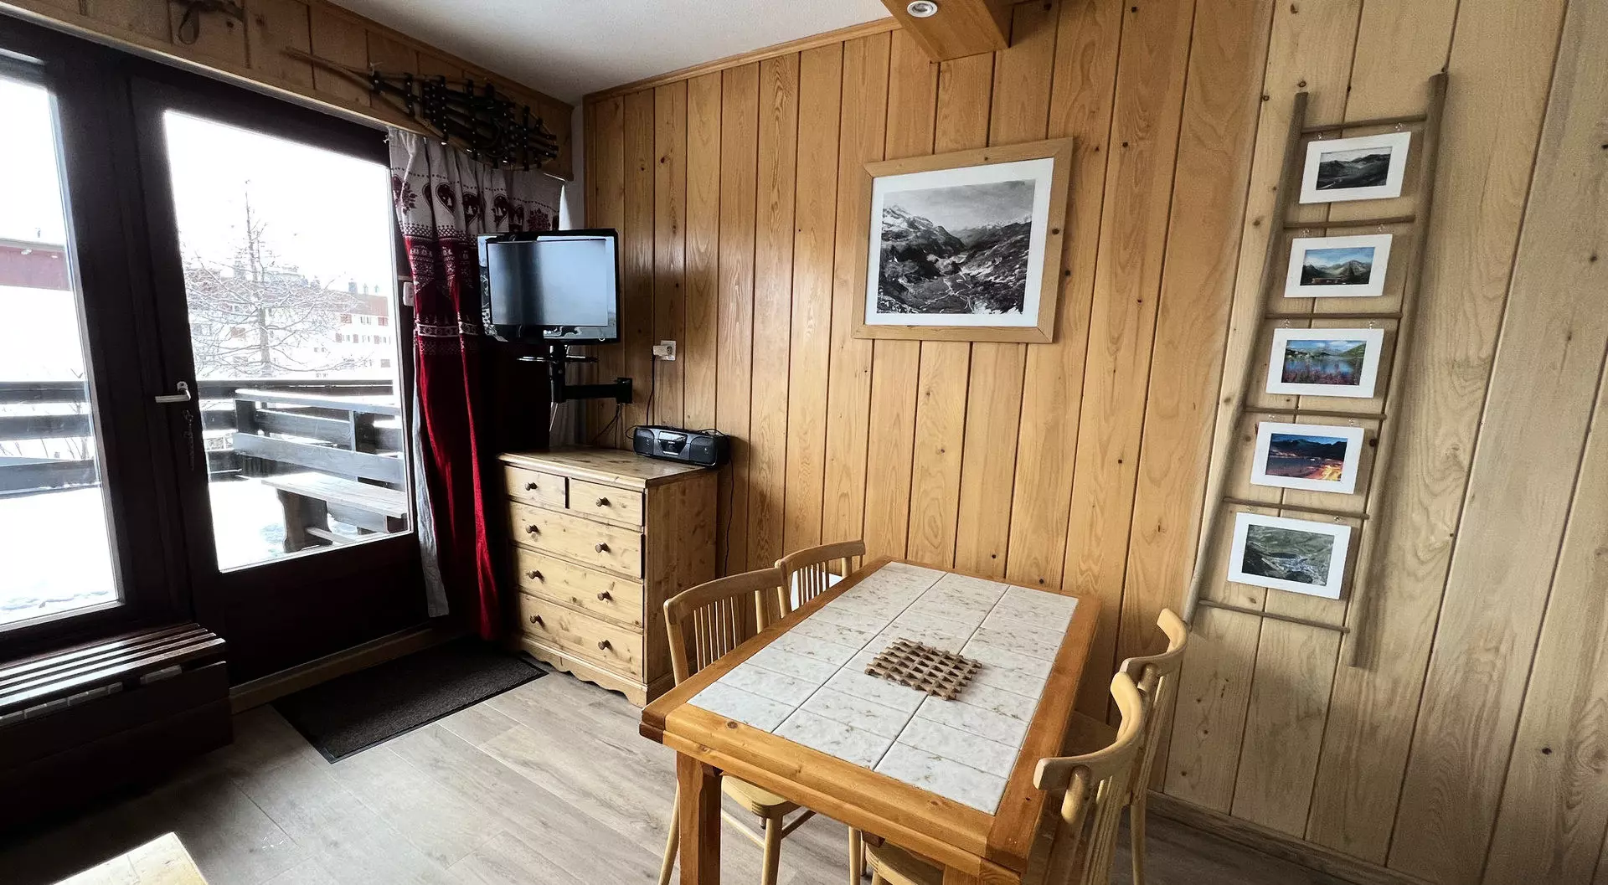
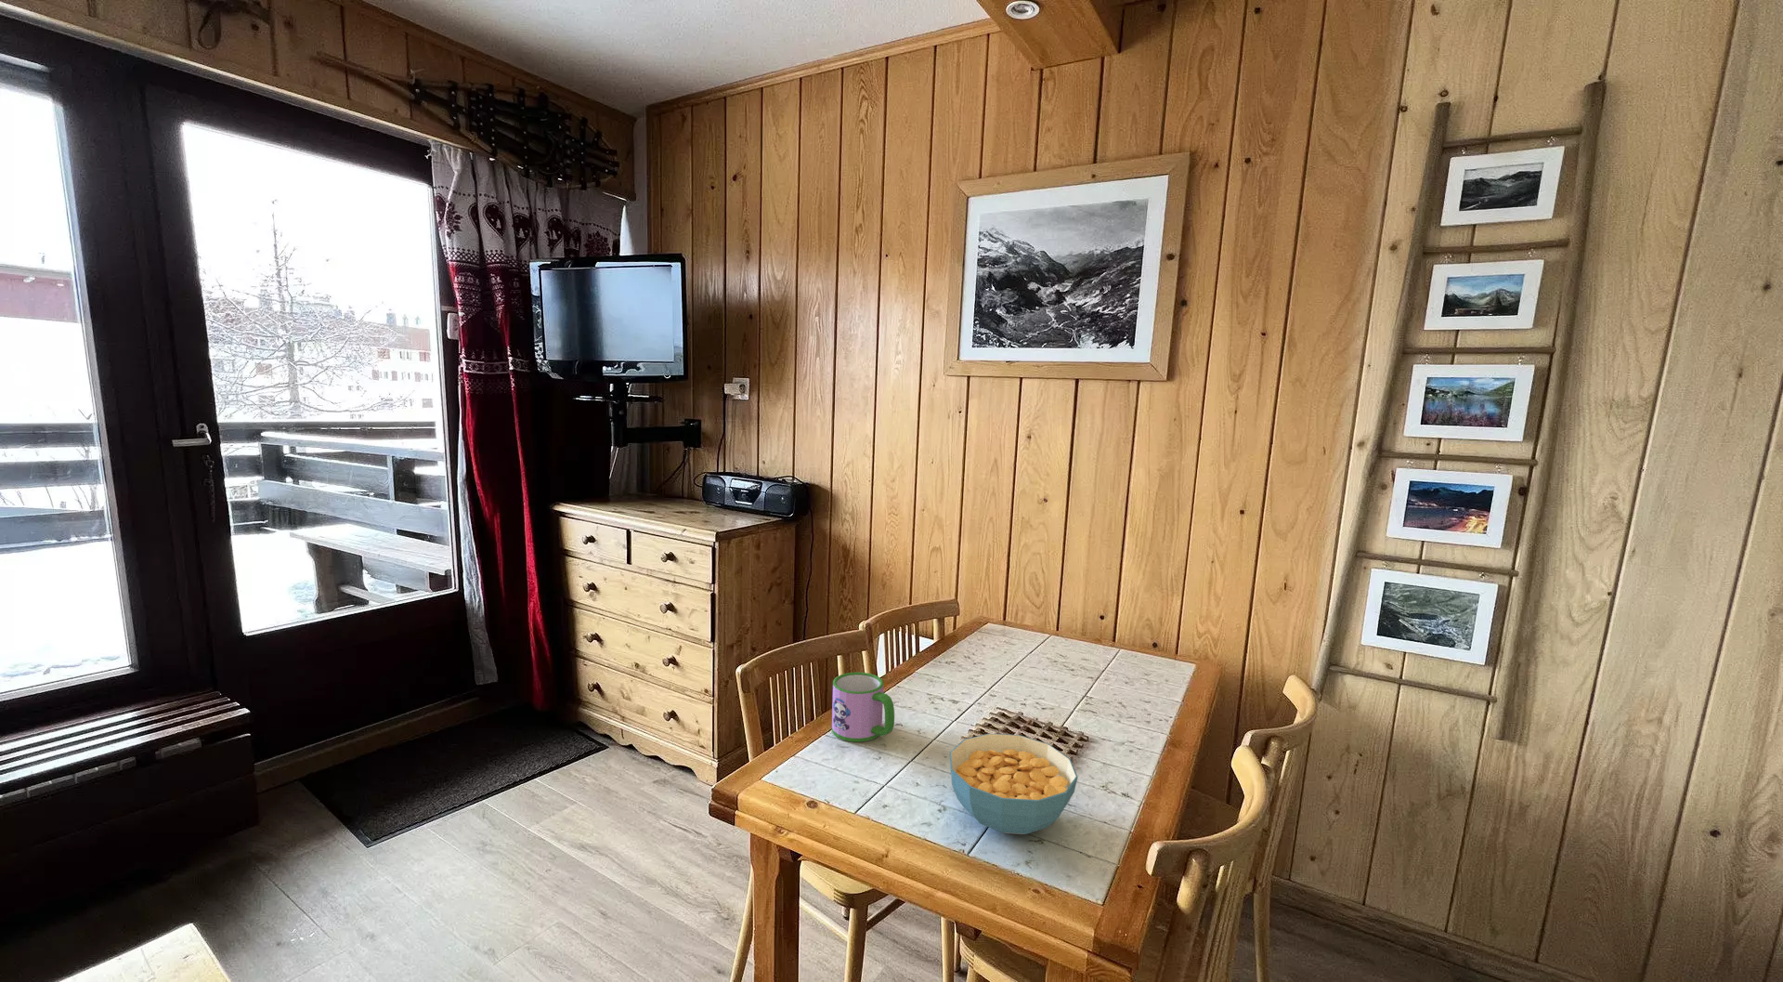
+ cereal bowl (1009, 792)
+ mug (864, 709)
